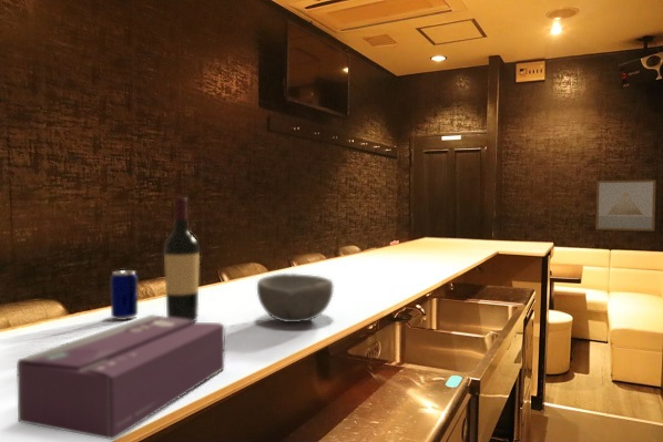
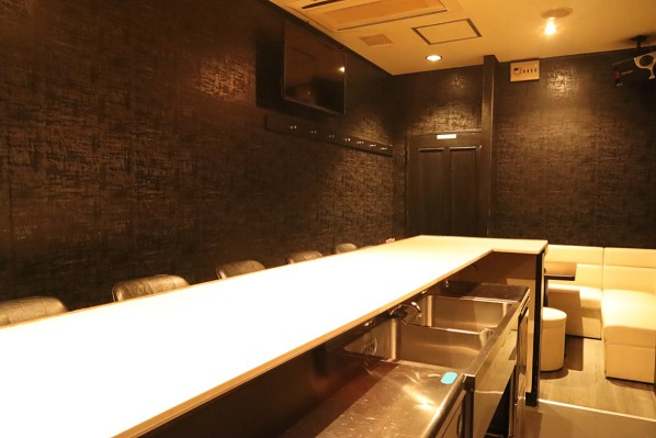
- tissue box (135, 364)
- wine bottle (182, 259)
- beer can (124, 294)
- wall art (624, 205)
- bowl (295, 299)
